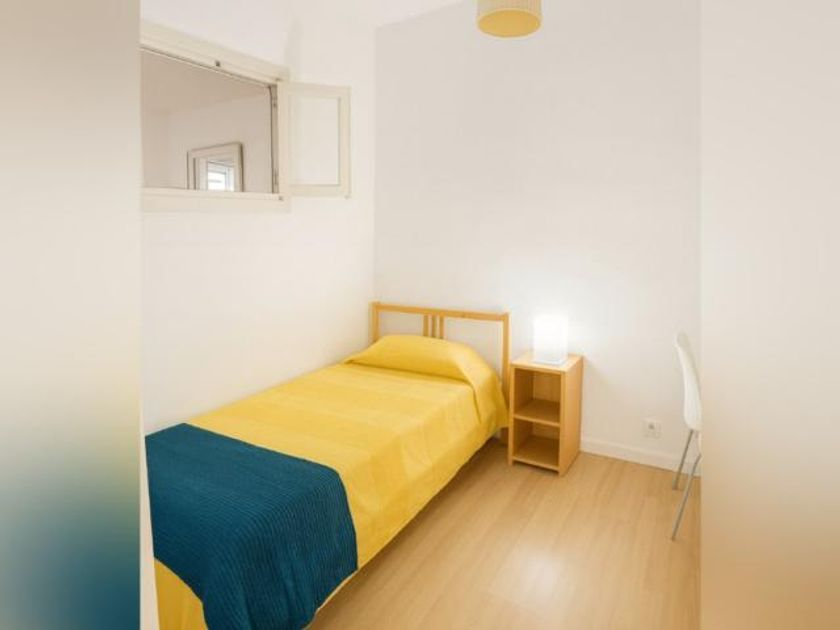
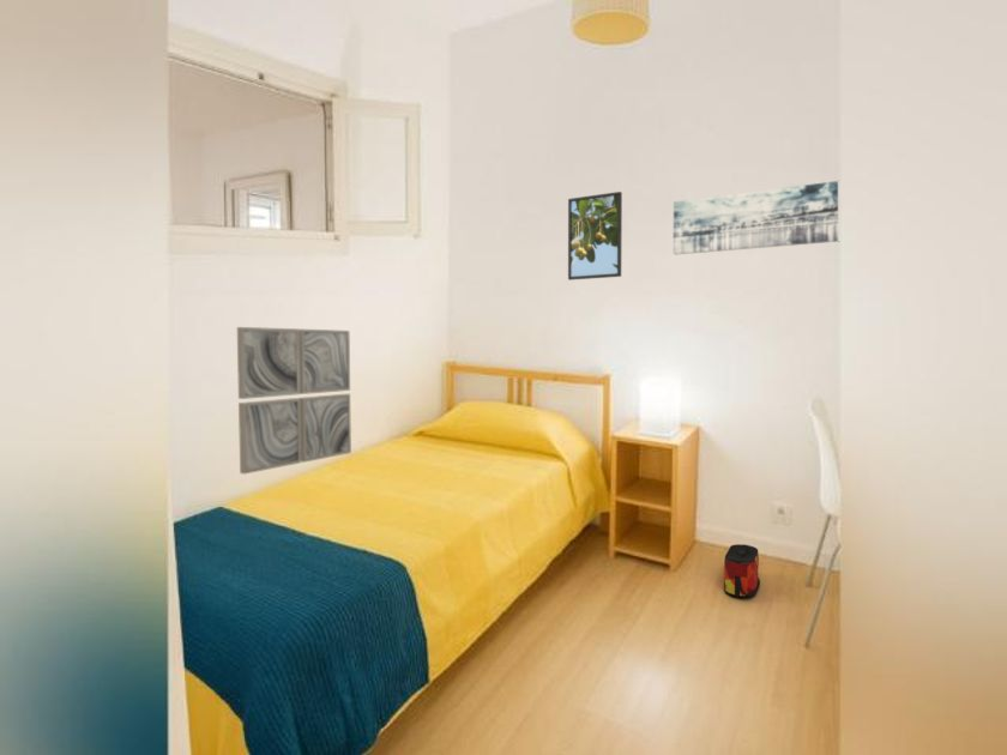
+ wall art (299, 393)
+ bag (742, 567)
+ wall art (756, 219)
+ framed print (593, 236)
